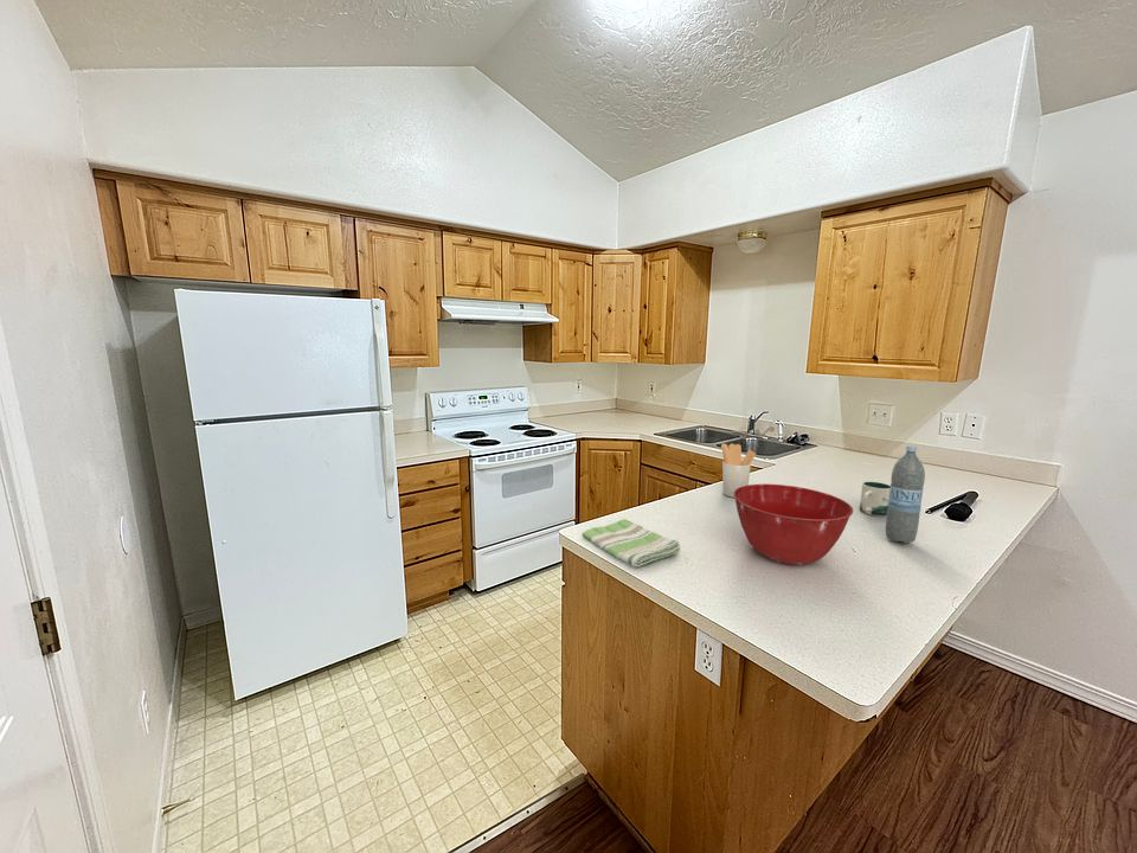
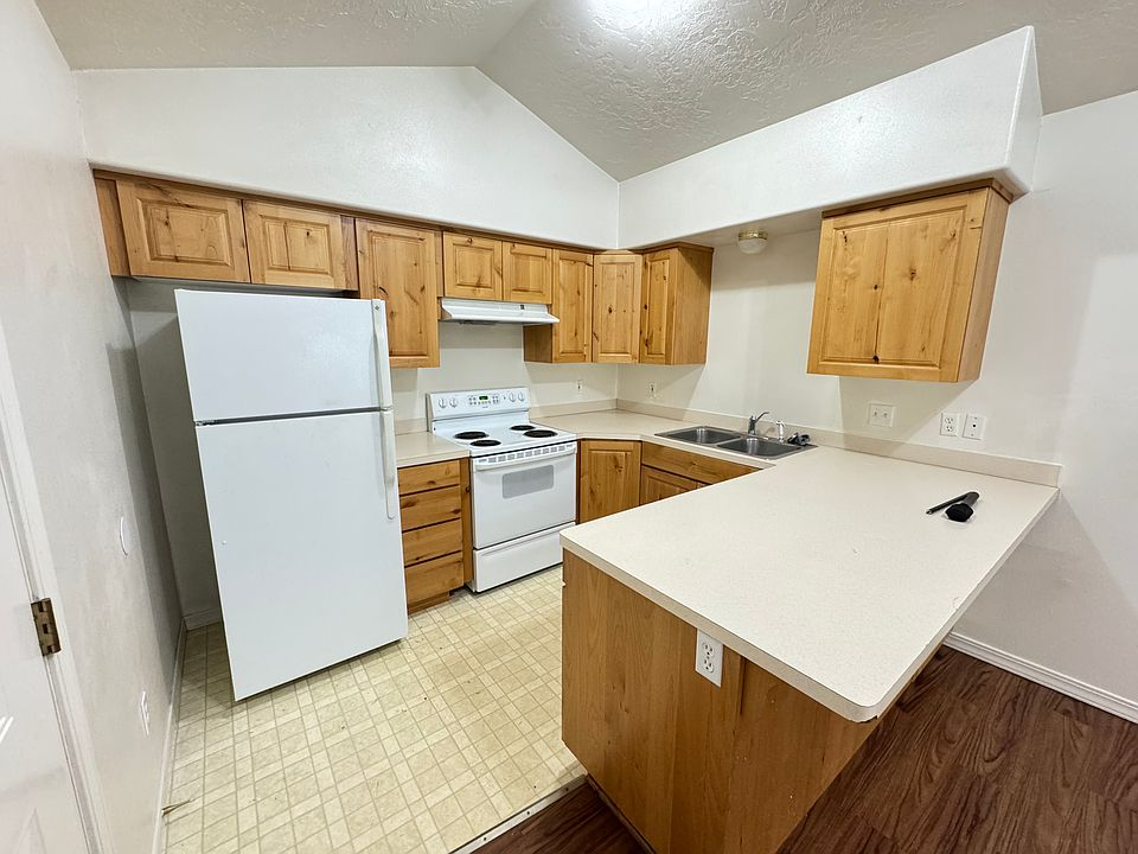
- mixing bowl (788, 526)
- water bottle (905, 494)
- utensil holder (733, 468)
- mug (872, 499)
- dish towel (629, 539)
